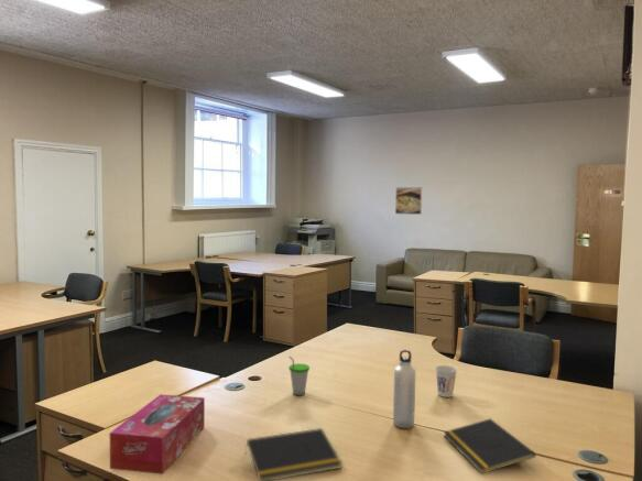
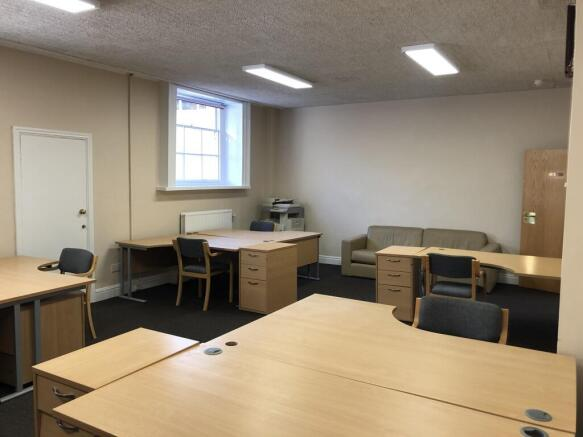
- cup (445, 381)
- cup (298, 373)
- tissue box (161, 429)
- notepad (486, 444)
- notepad (293, 452)
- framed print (409, 200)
- water bottle (404, 386)
